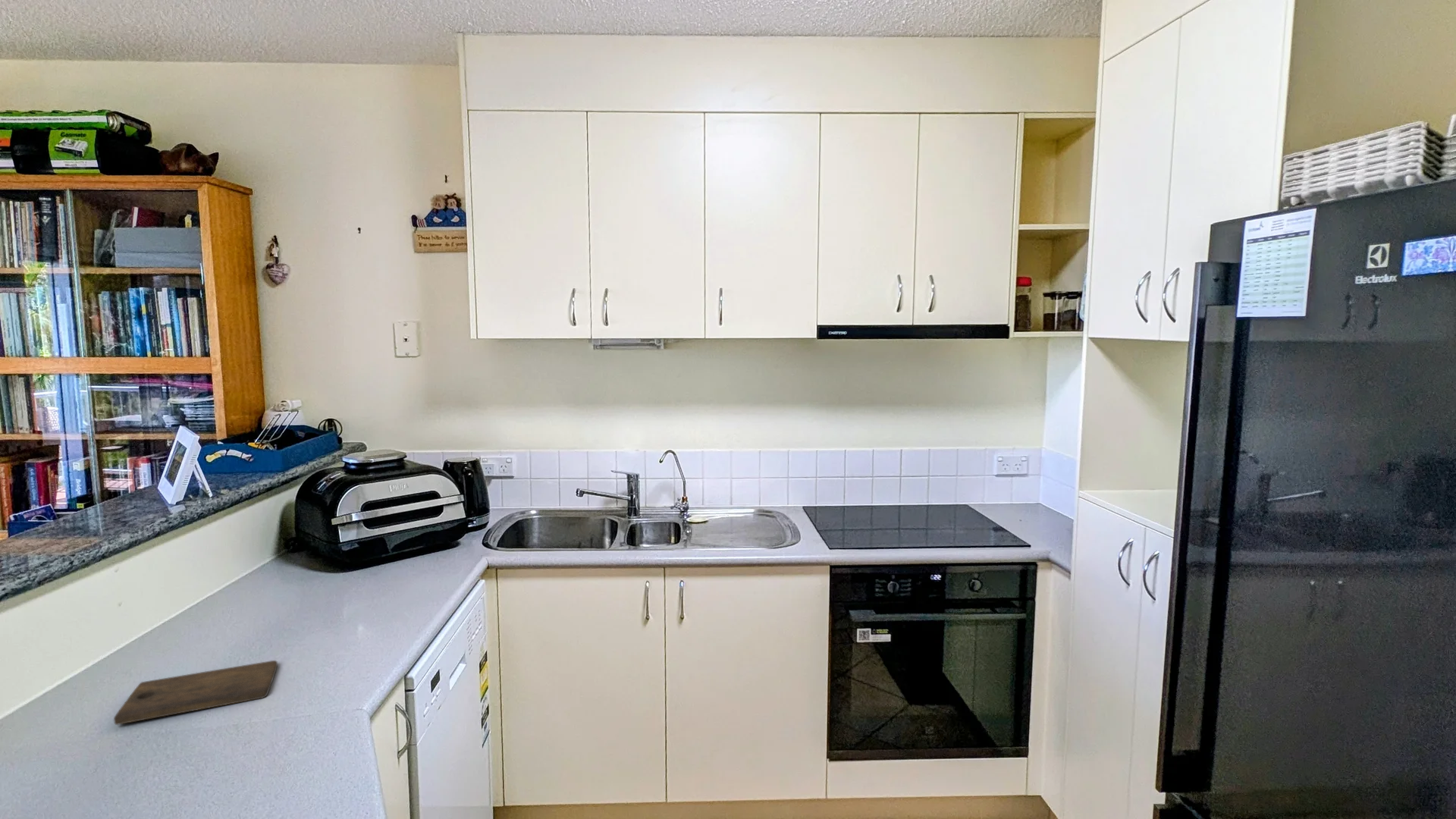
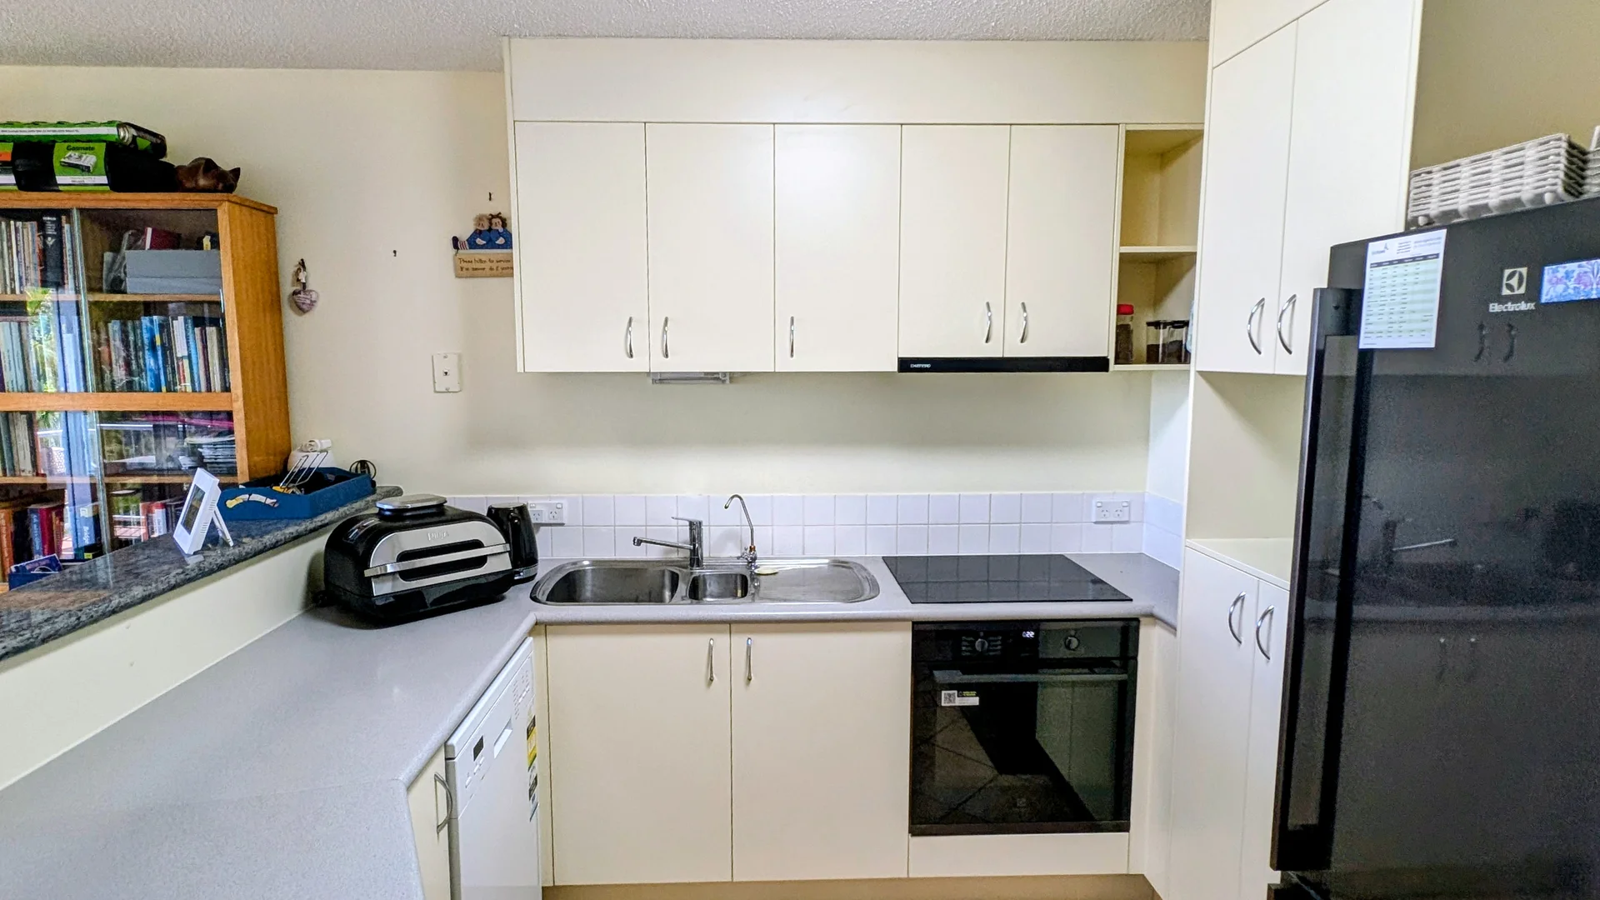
- cutting board (202, 689)
